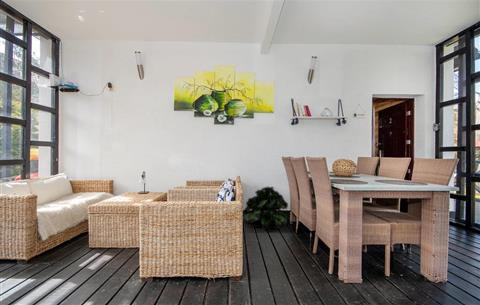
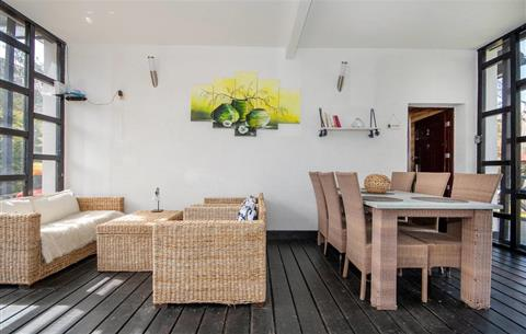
- potted plant (265, 205)
